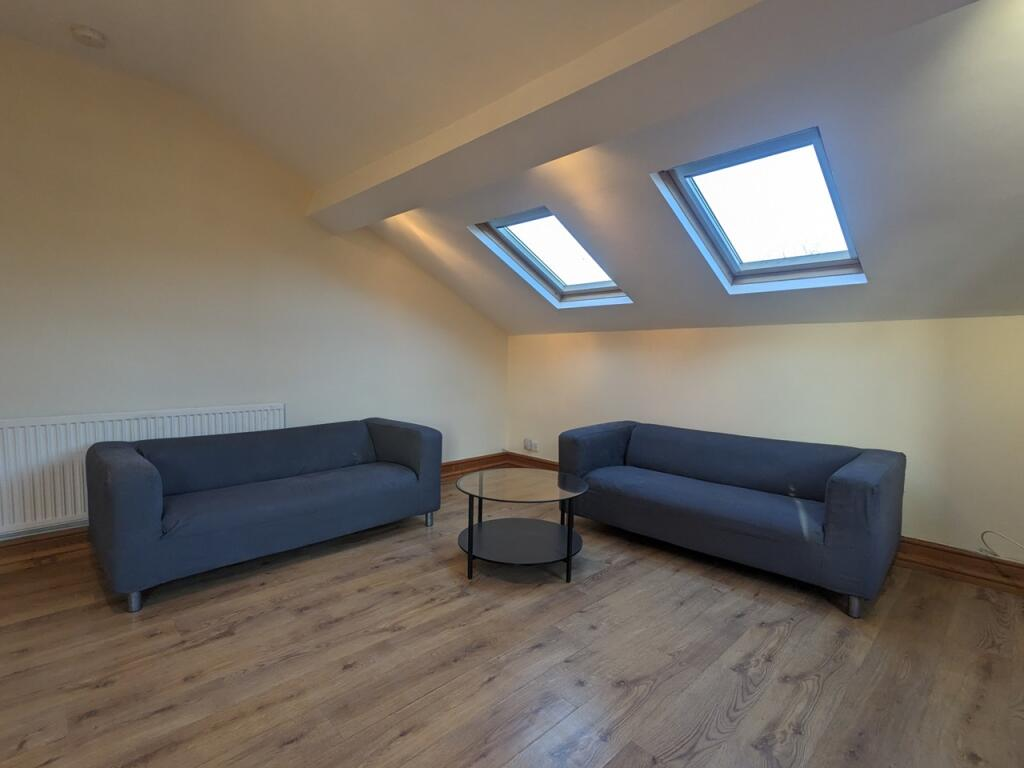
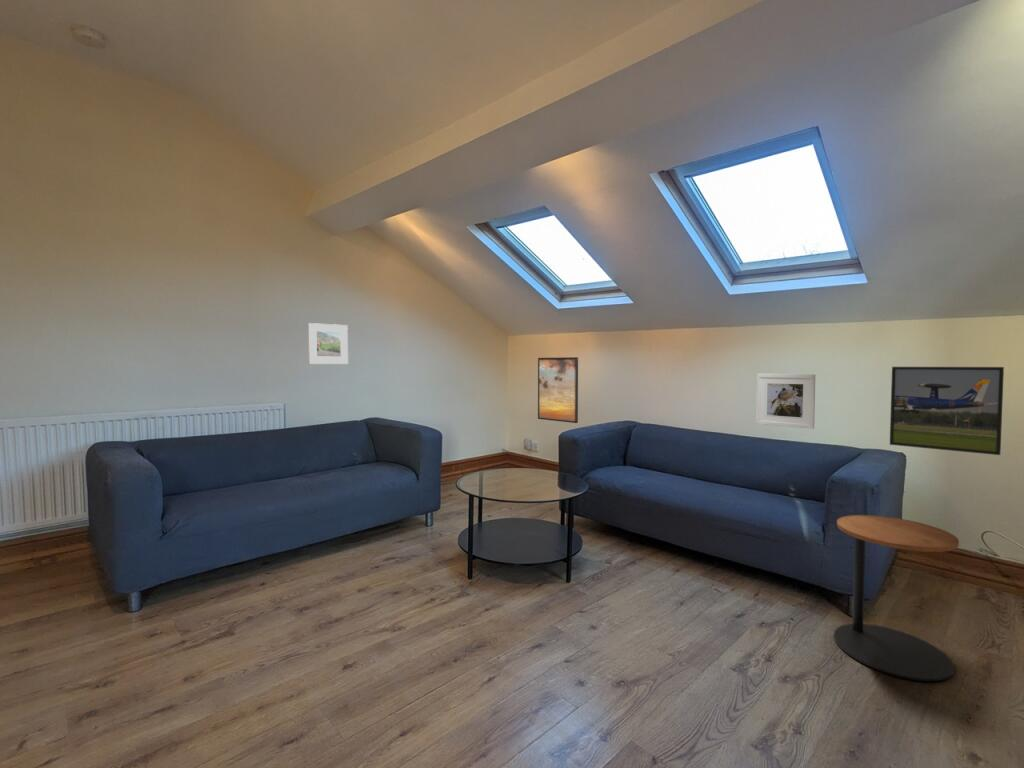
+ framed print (943, 408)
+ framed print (784, 400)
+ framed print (328, 344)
+ side table (863, 590)
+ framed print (557, 389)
